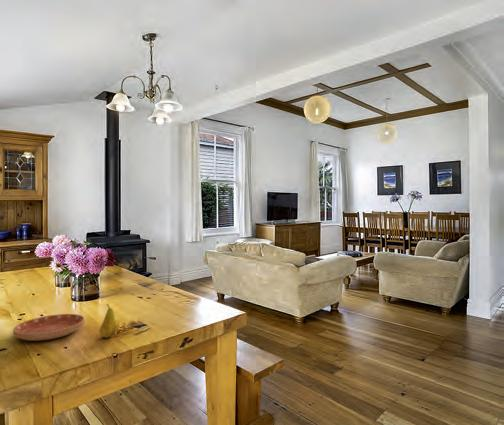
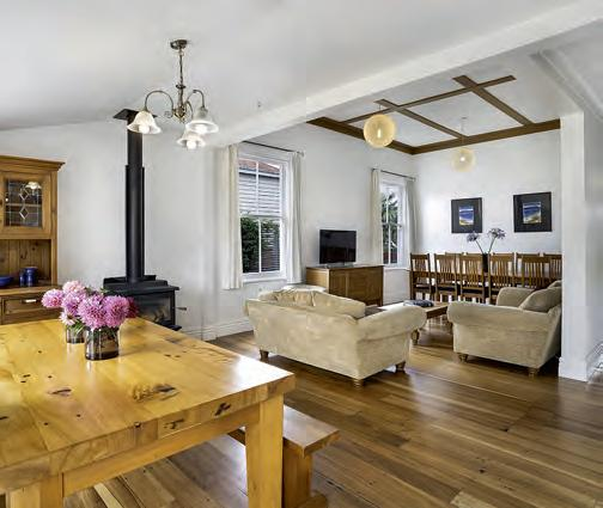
- saucer (50, 327)
- fruit (108, 319)
